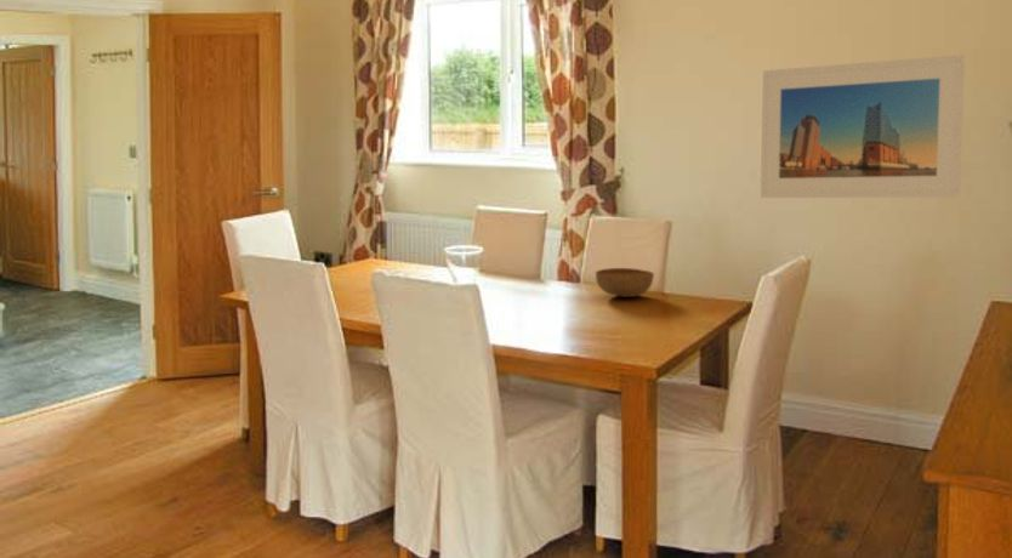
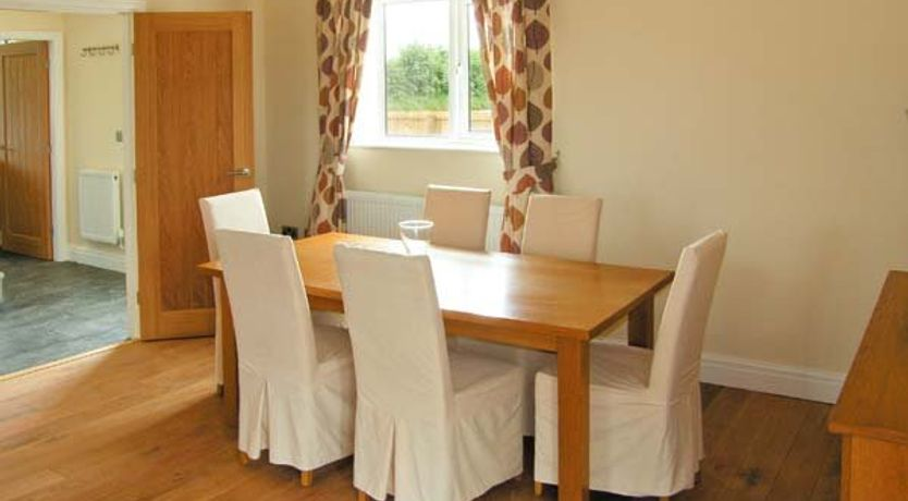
- bowl (624, 283)
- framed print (855, 130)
